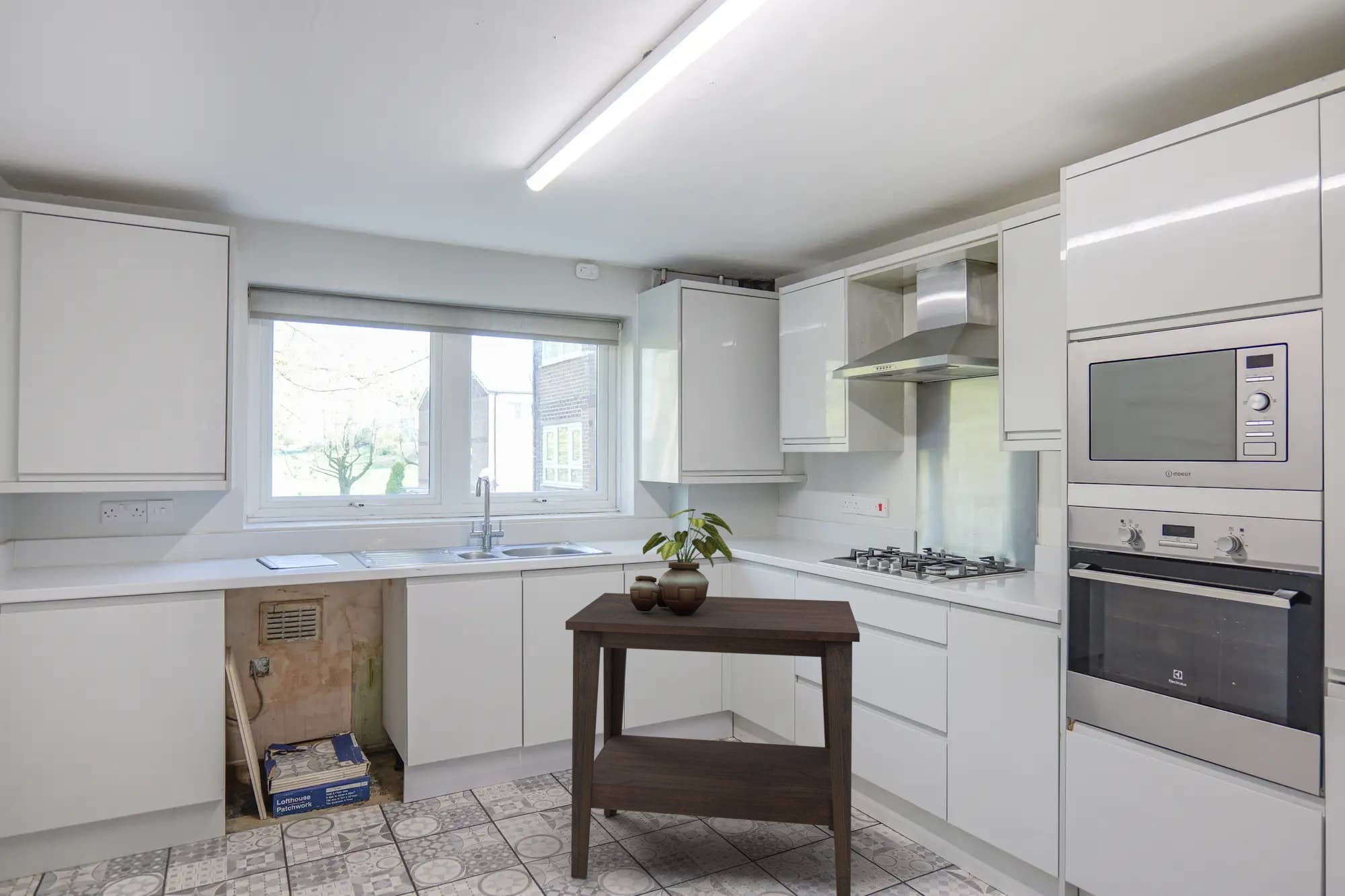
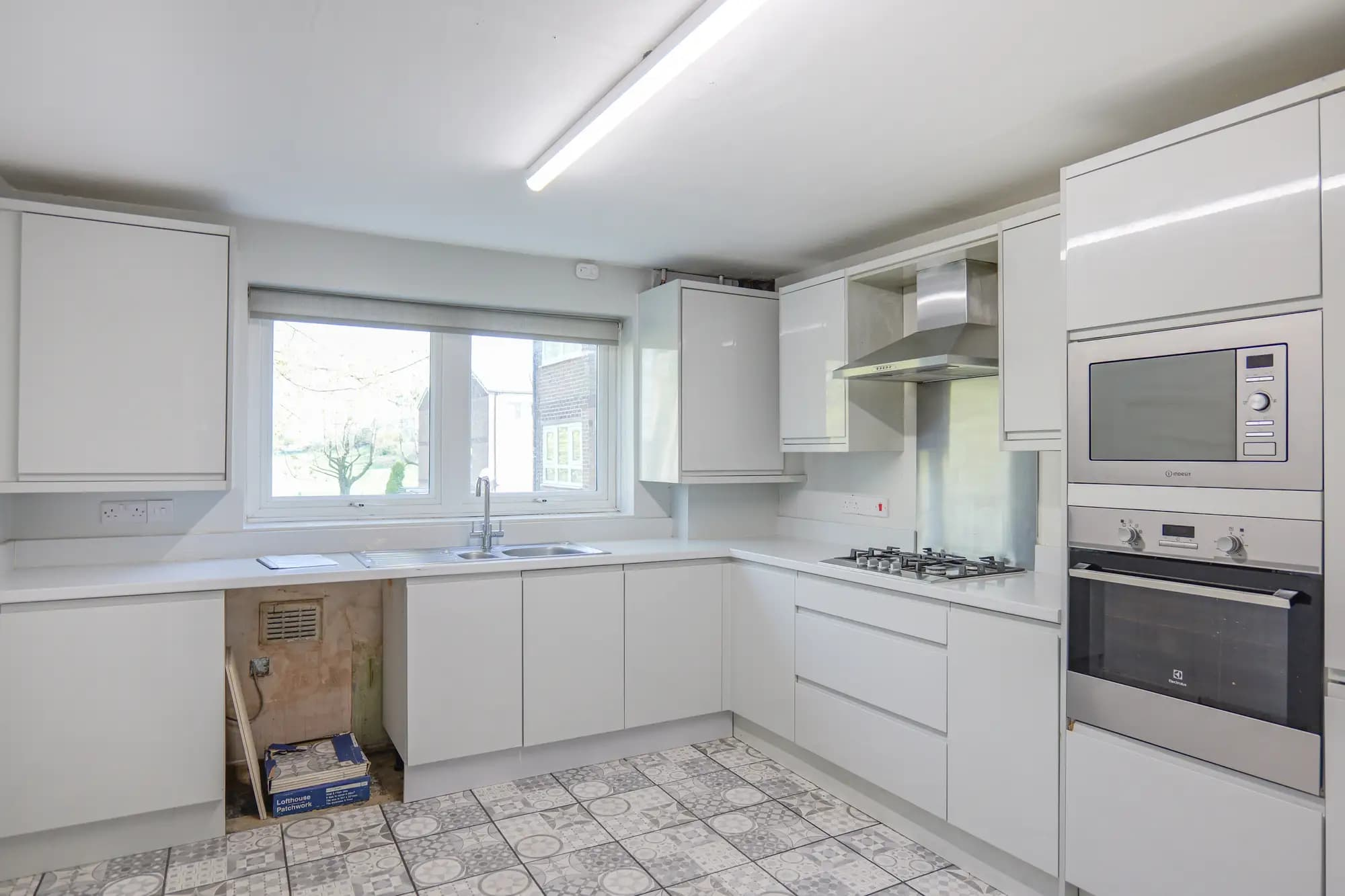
- side table (713, 740)
- potted plant (683, 559)
